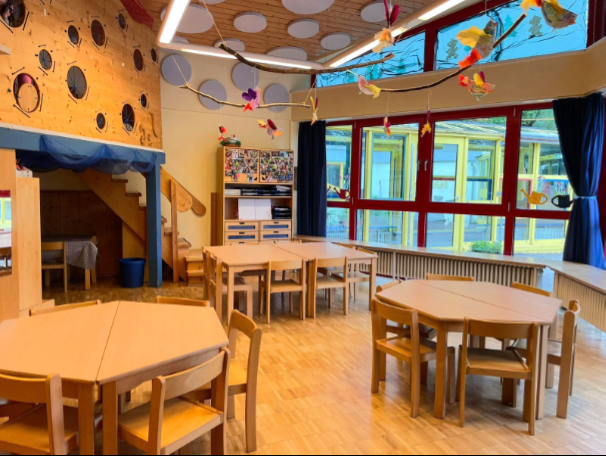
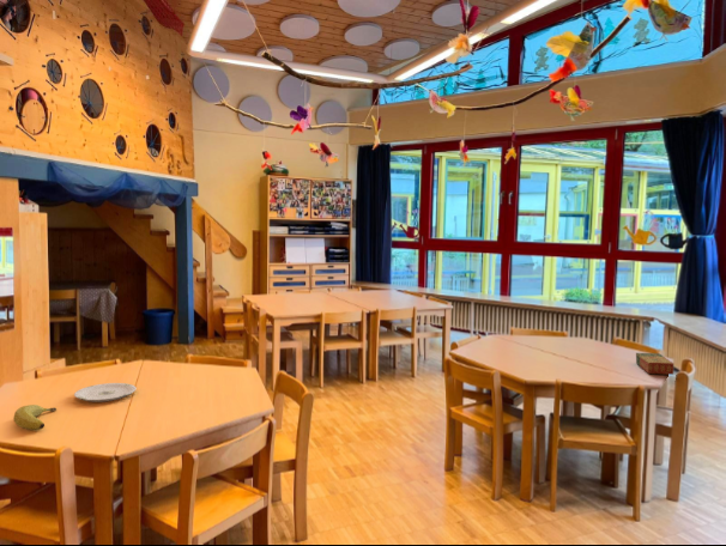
+ plate (105, 393)
+ banana (40, 413)
+ book (653, 363)
